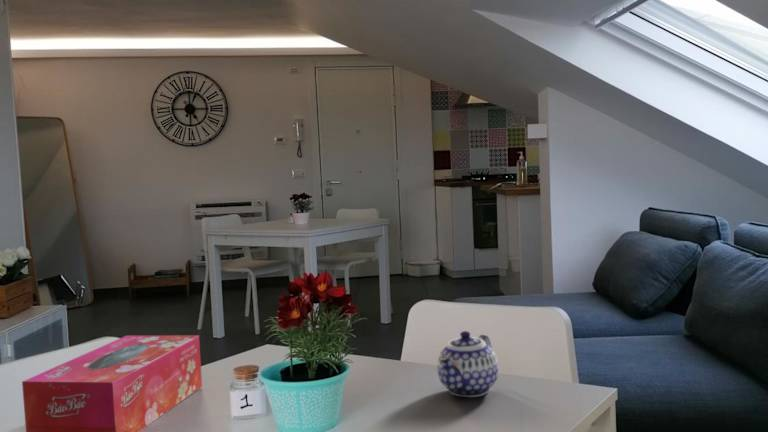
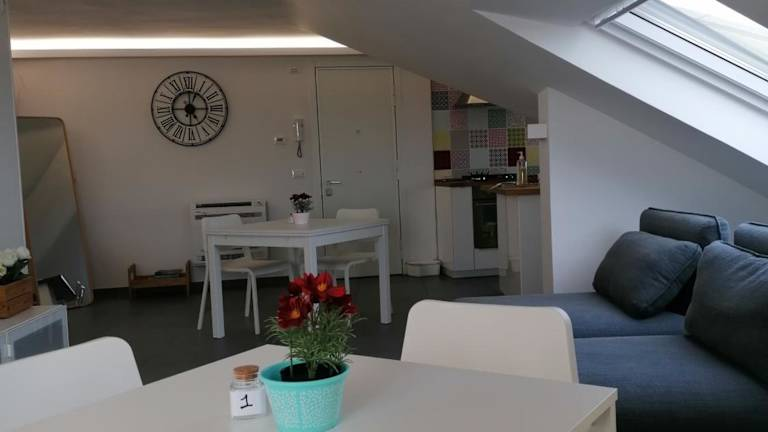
- teapot (467, 361)
- tissue box (122, 384)
